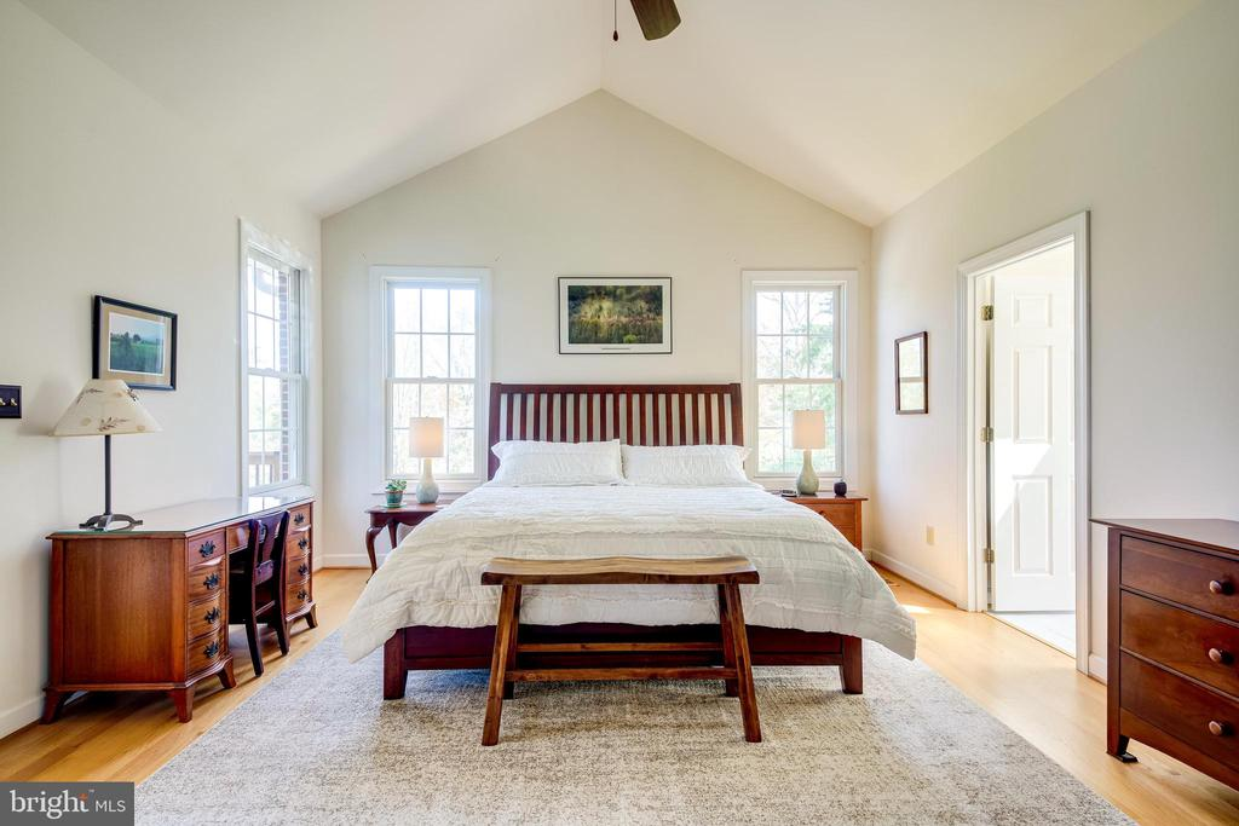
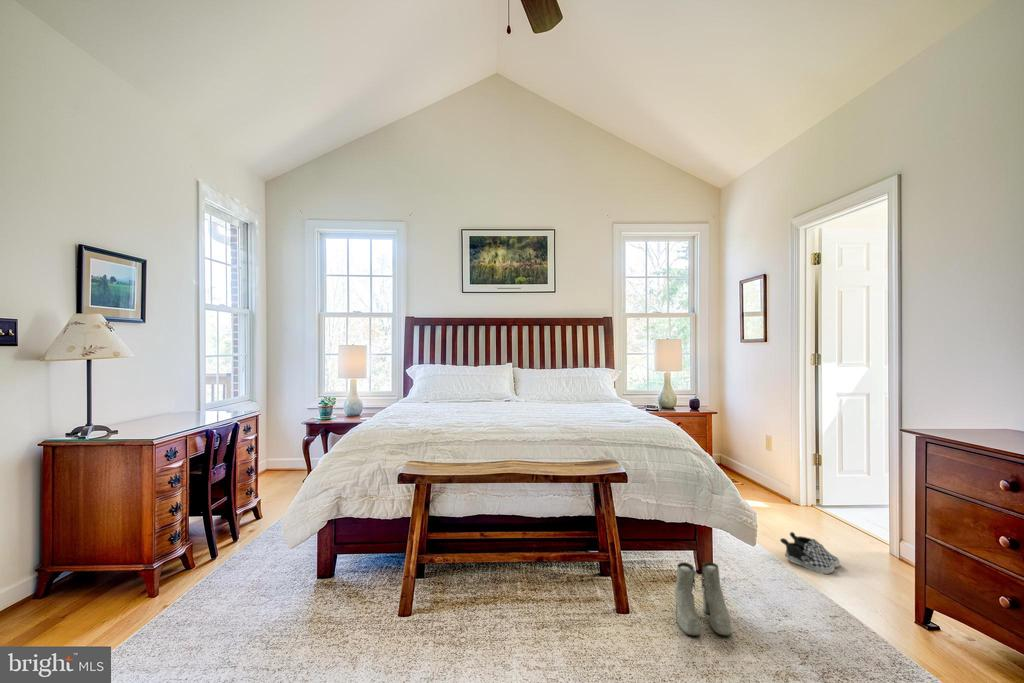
+ shoe (809, 551)
+ boots (703, 595)
